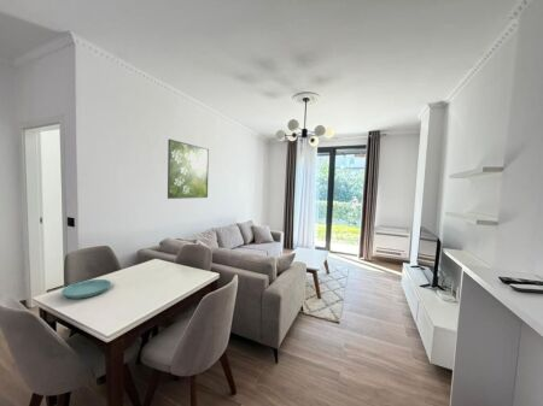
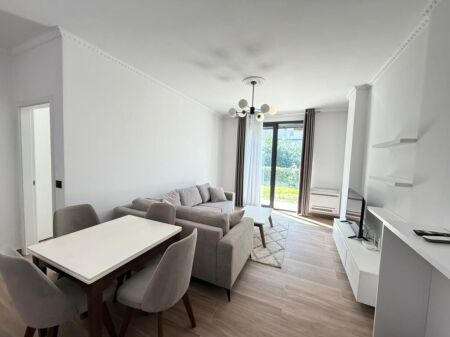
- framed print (189, 171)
- saucer (87, 288)
